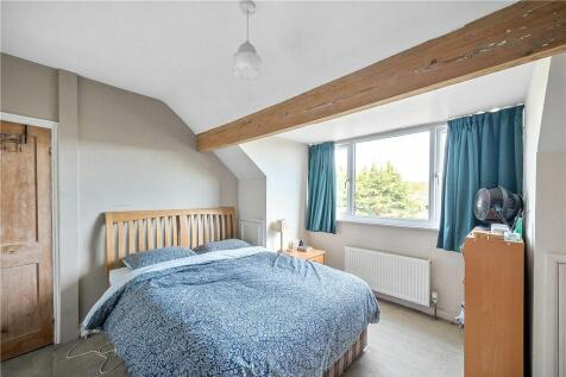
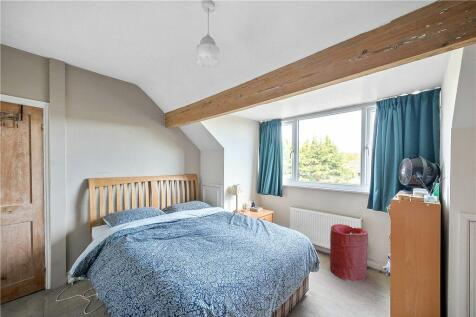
+ laundry hamper (348, 249)
